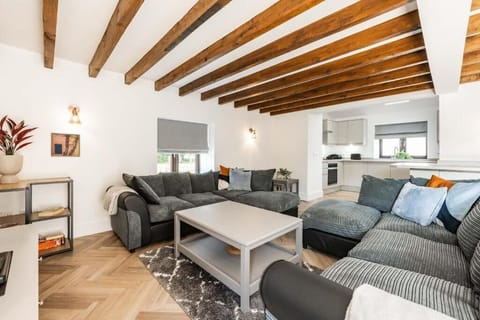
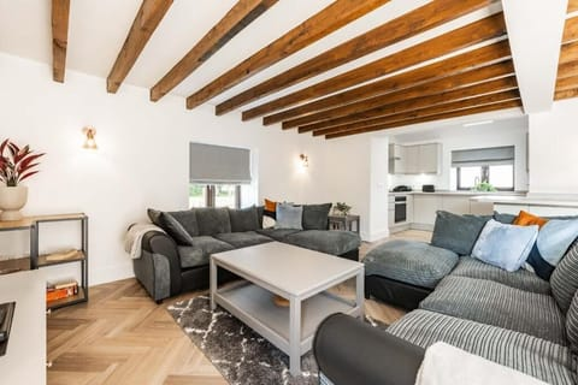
- wall art (65, 145)
